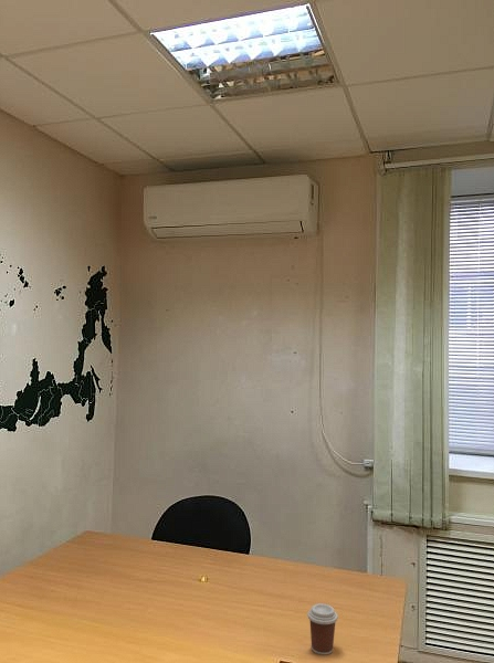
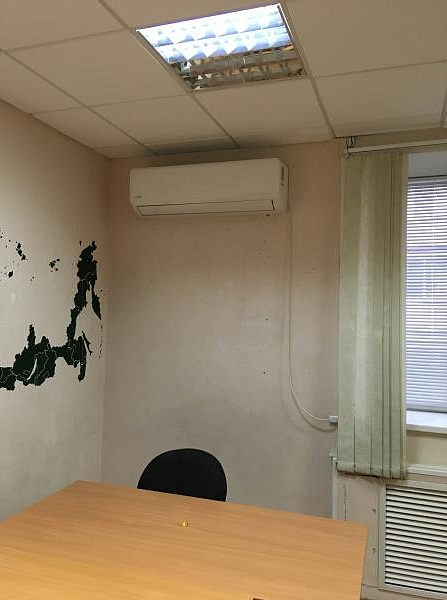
- coffee cup (322, 629)
